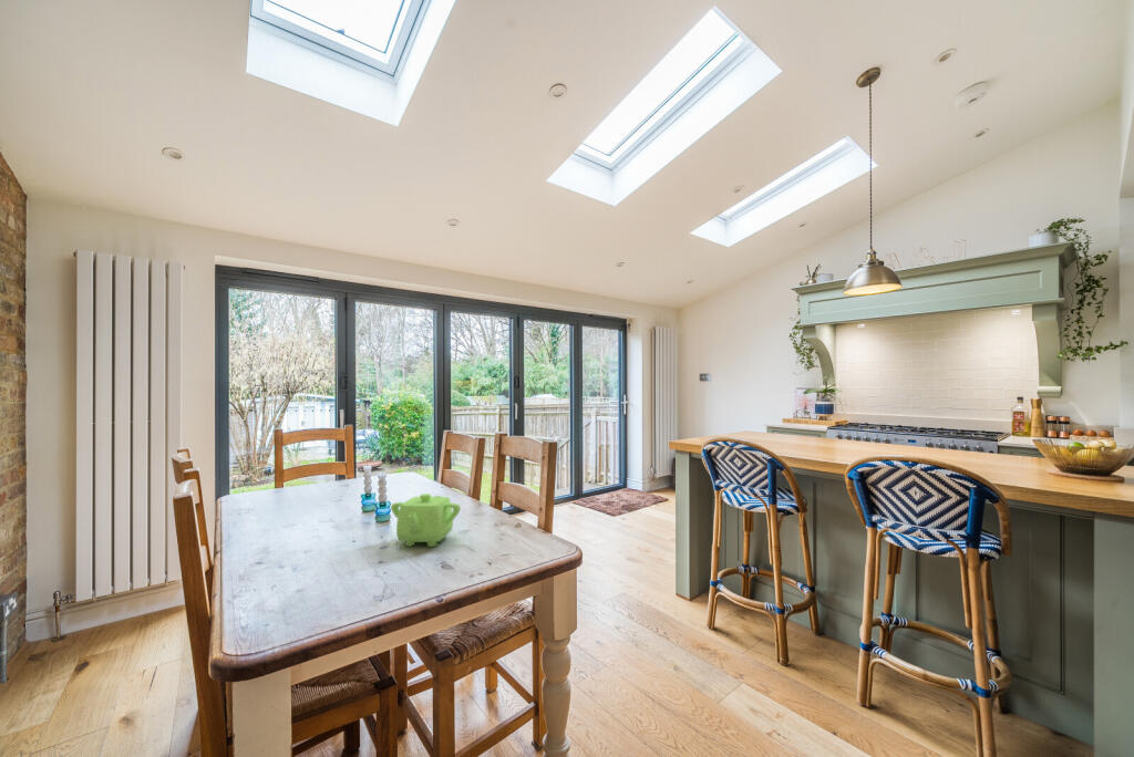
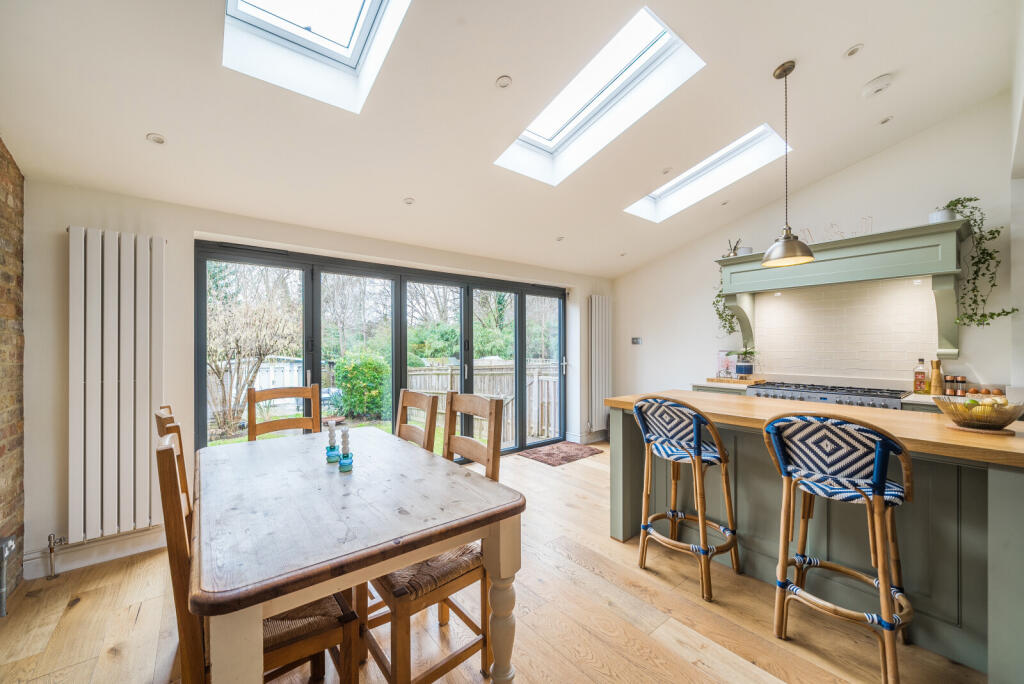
- teapot (425, 517)
